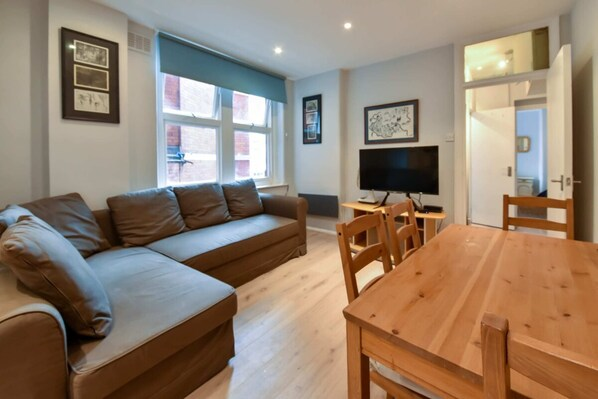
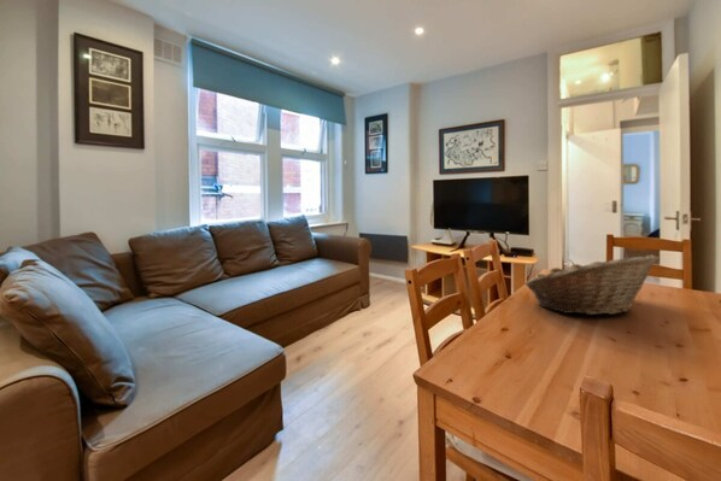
+ fruit basket (588, 280)
